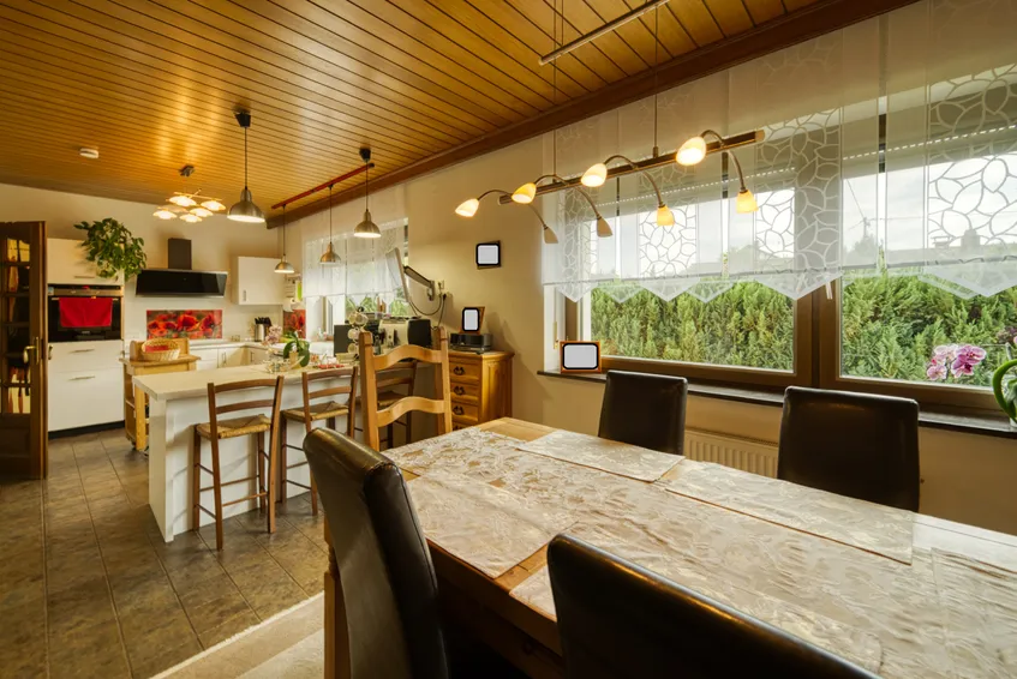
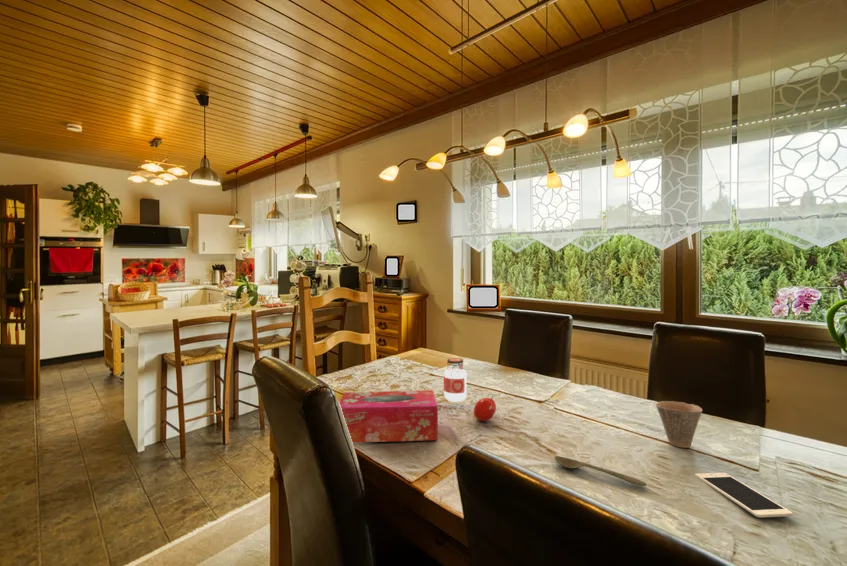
+ cell phone (739, 492)
+ tissue box (388, 414)
+ spoon (599, 470)
+ jar (455, 380)
+ fruit (485, 408)
+ cup (678, 424)
